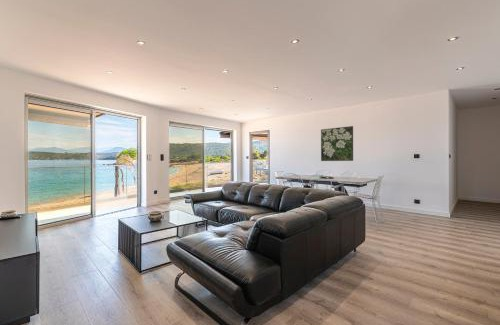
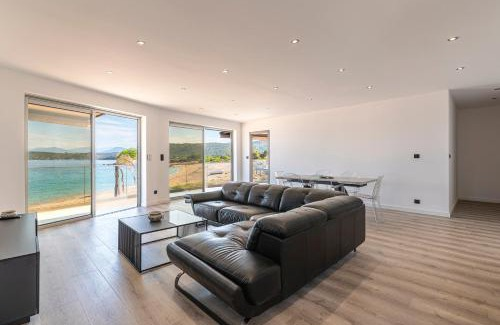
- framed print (336, 144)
